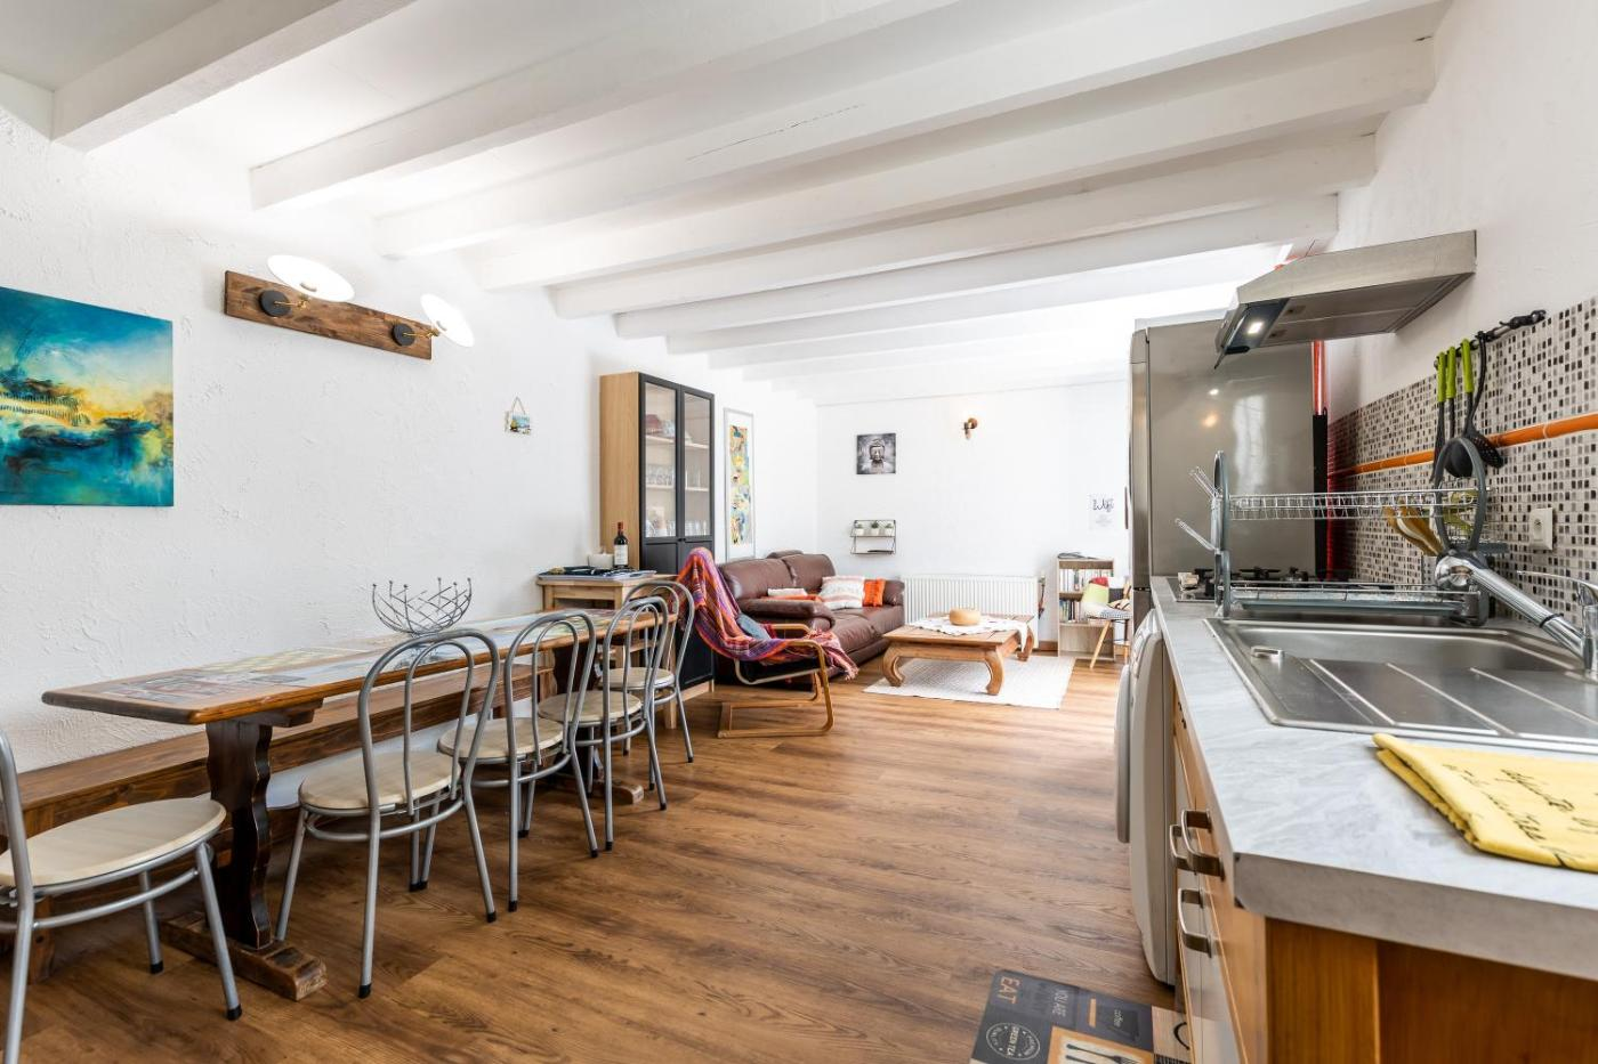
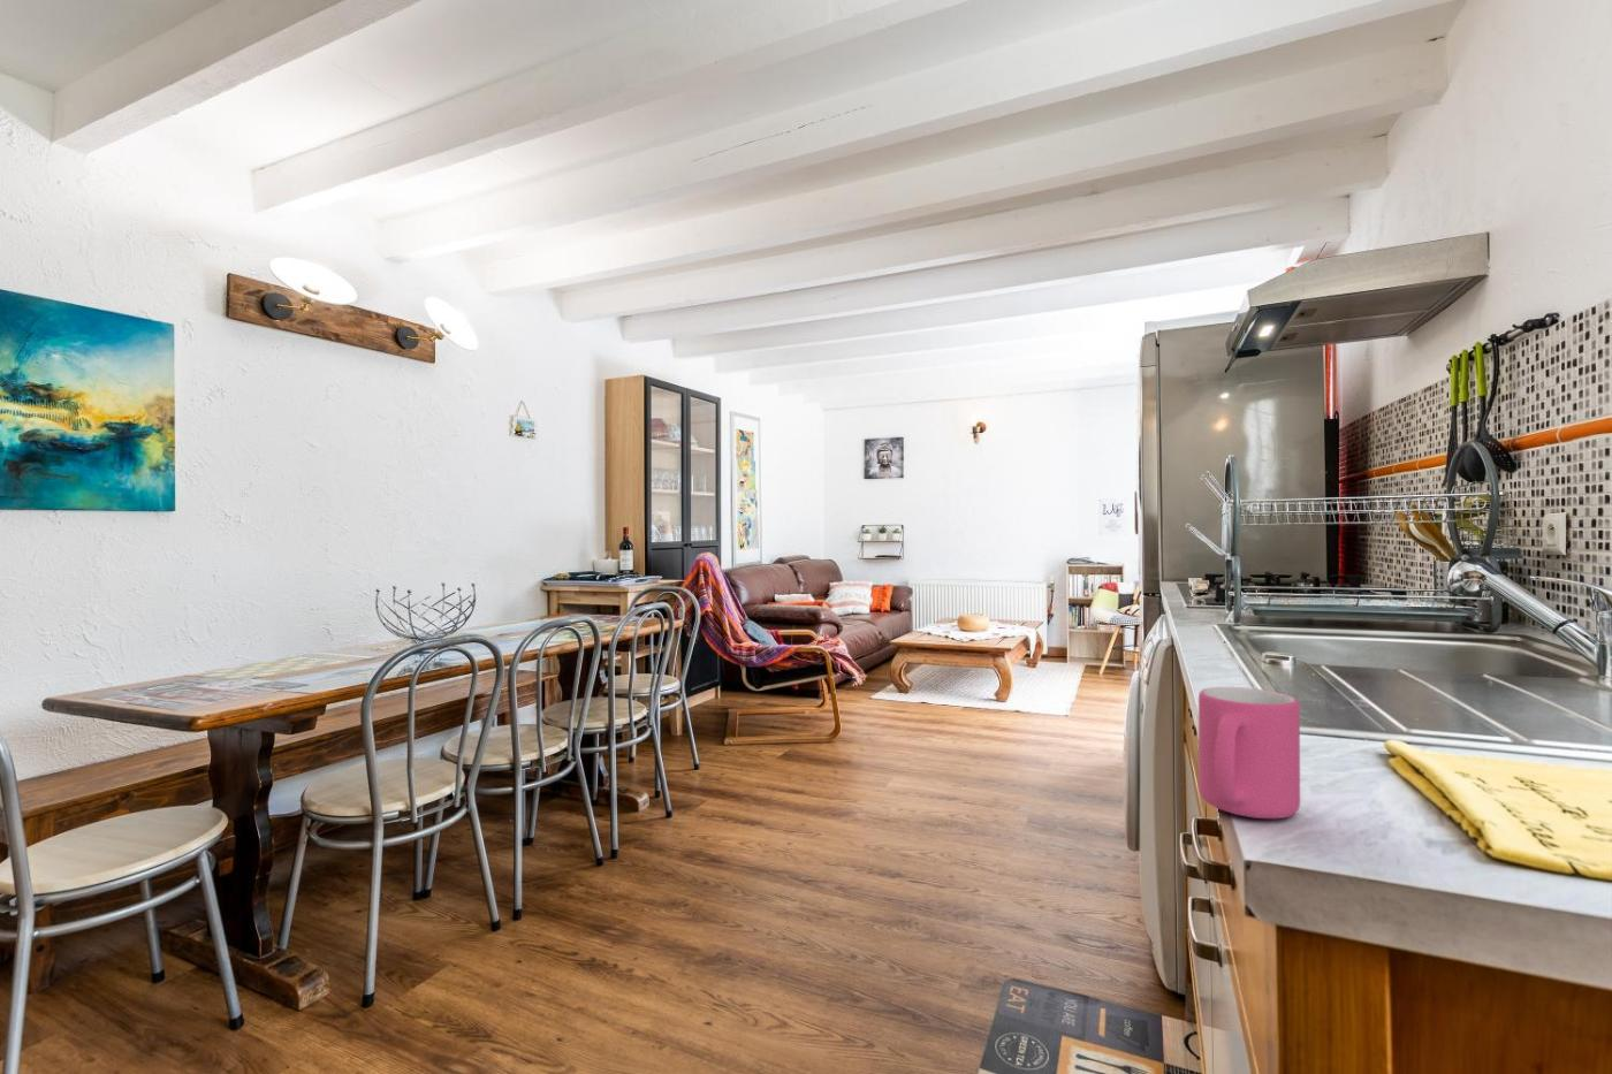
+ mug (1243, 754)
